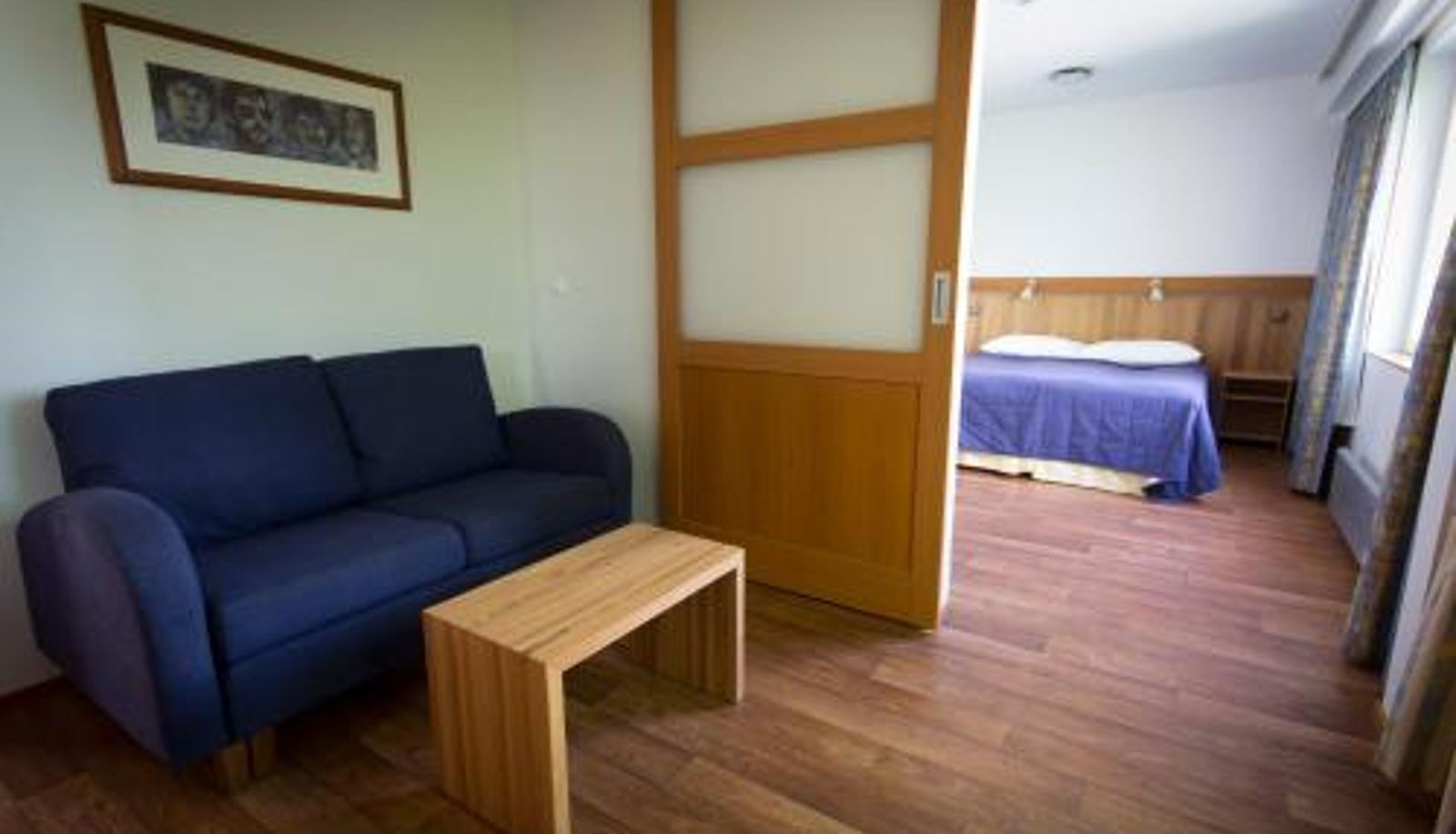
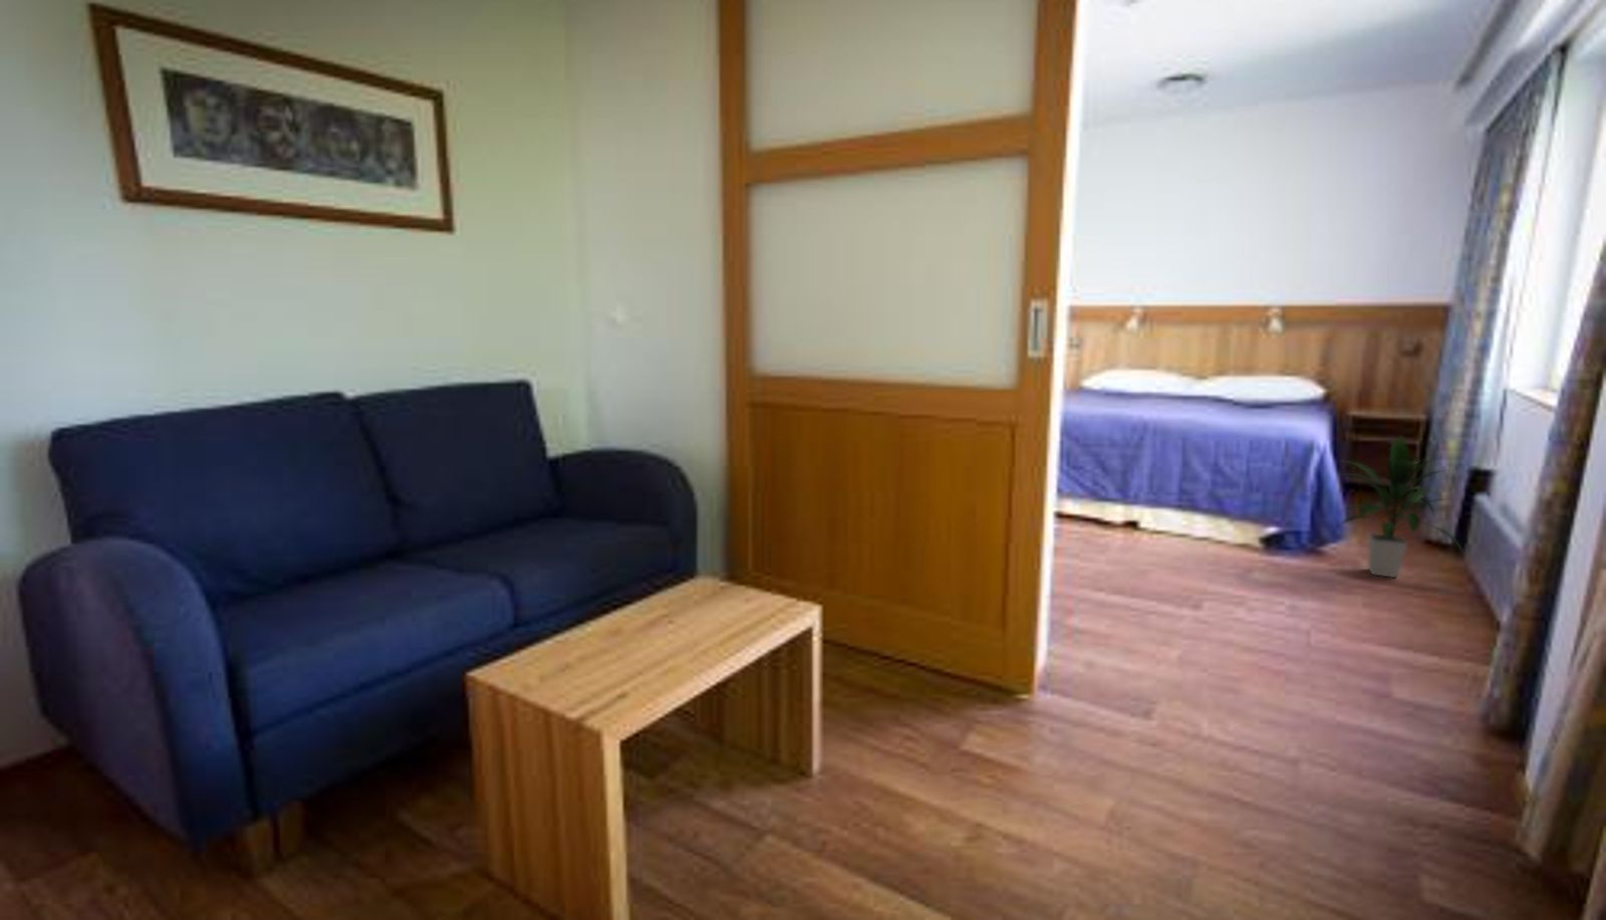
+ indoor plant (1396, 507)
